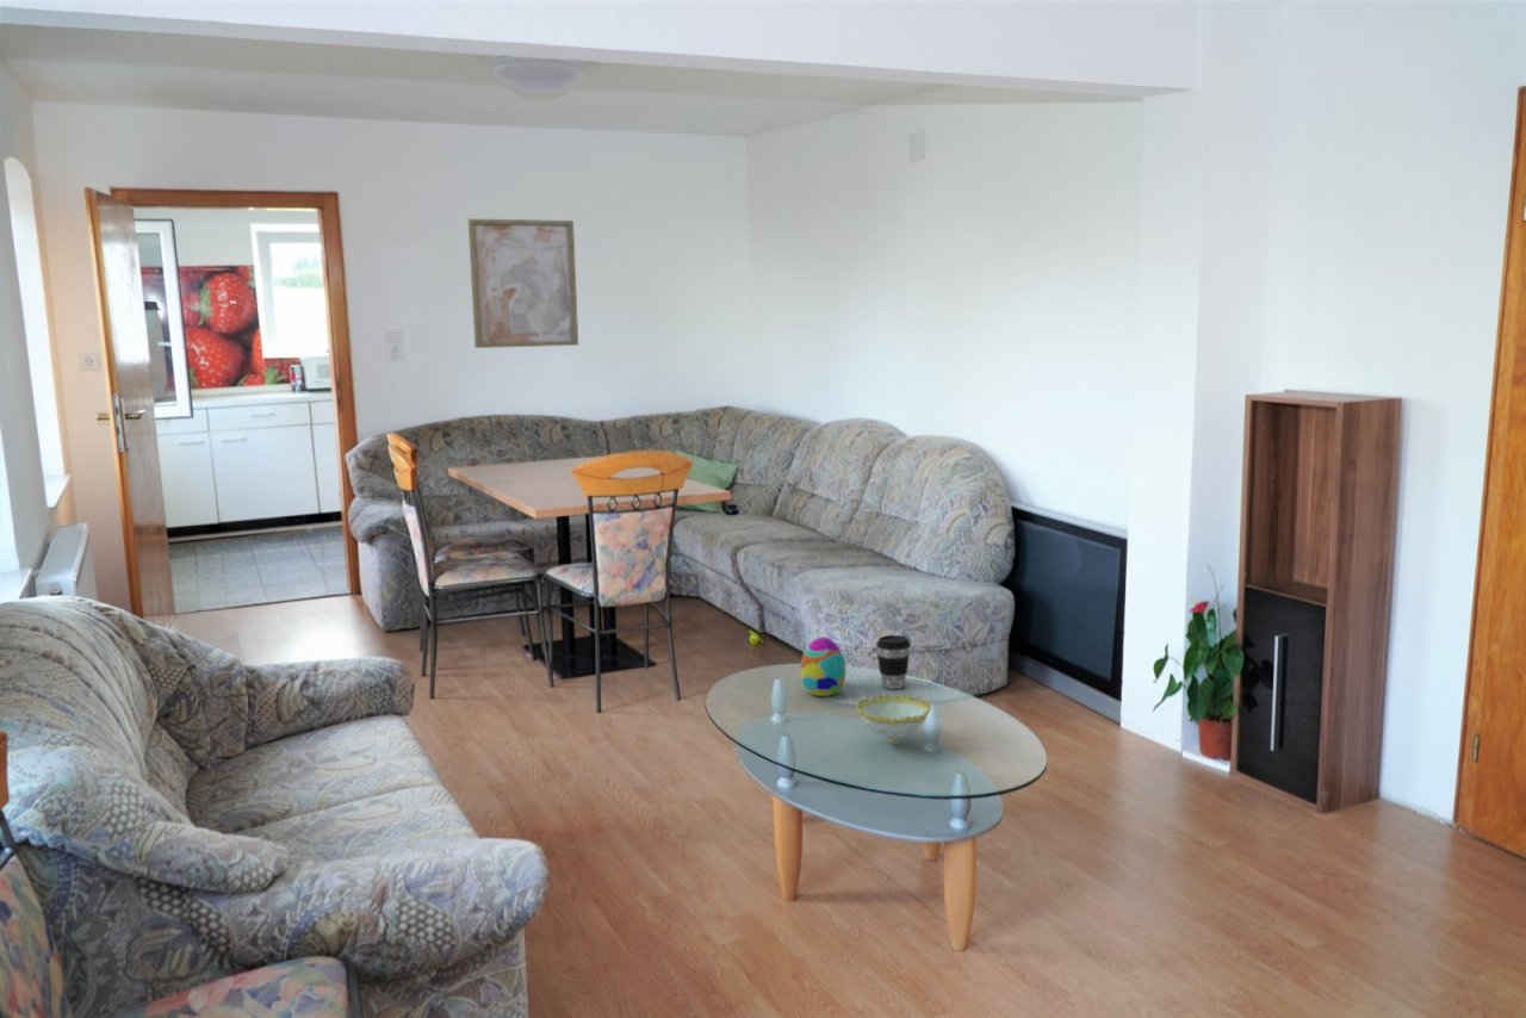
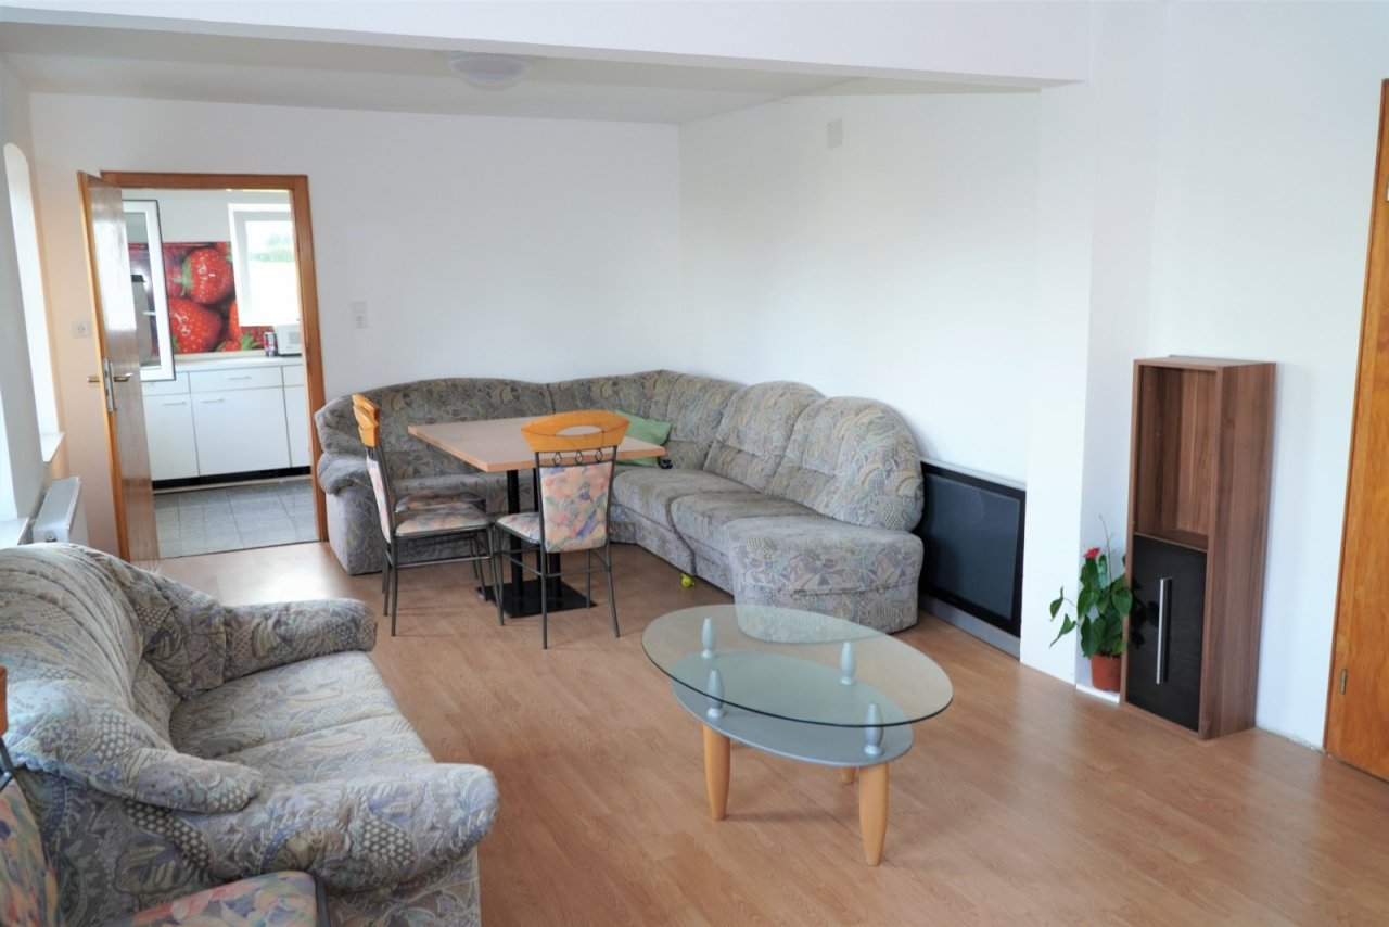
- decorative bowl (893, 724)
- coffee cup (893, 662)
- decorative egg (823, 664)
- wall art (525, 284)
